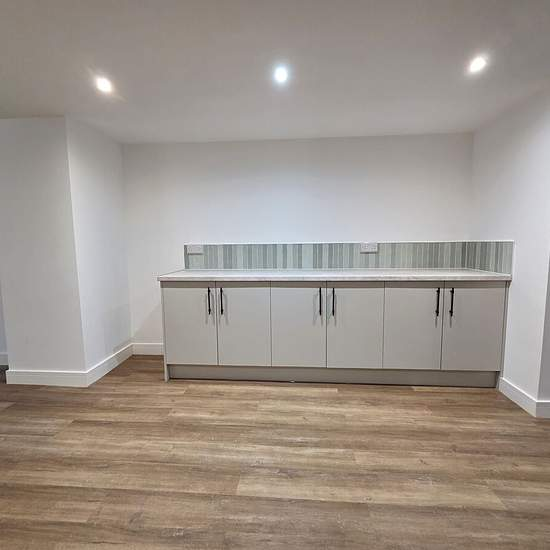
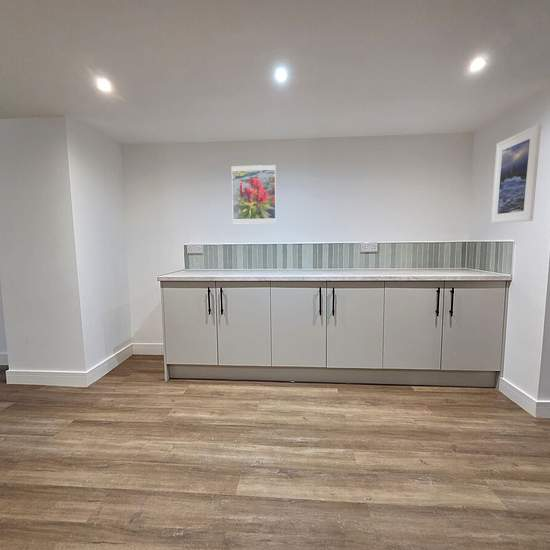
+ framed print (513, 179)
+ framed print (254, 194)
